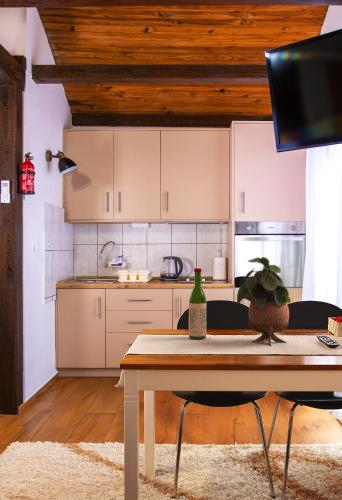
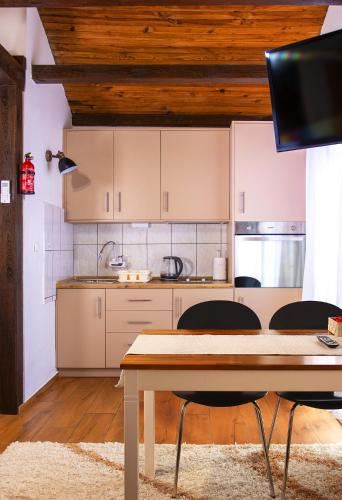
- wine bottle (197, 303)
- potted plant (263, 299)
